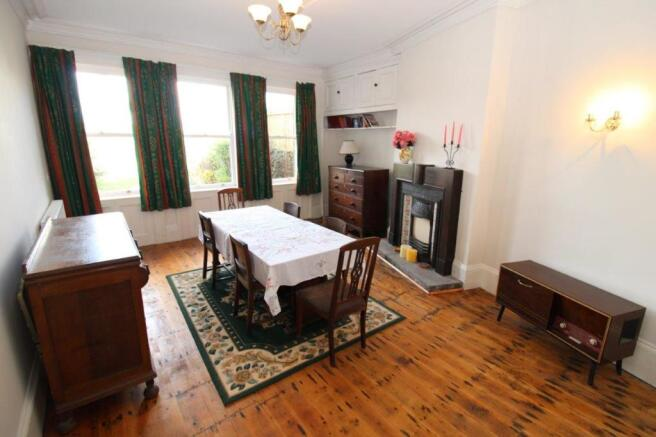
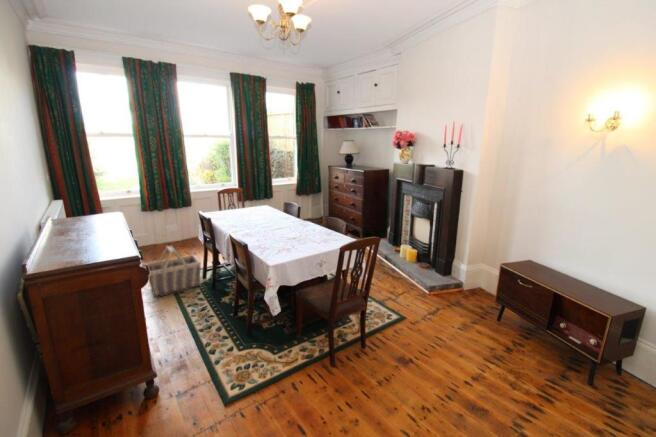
+ basket (173, 267)
